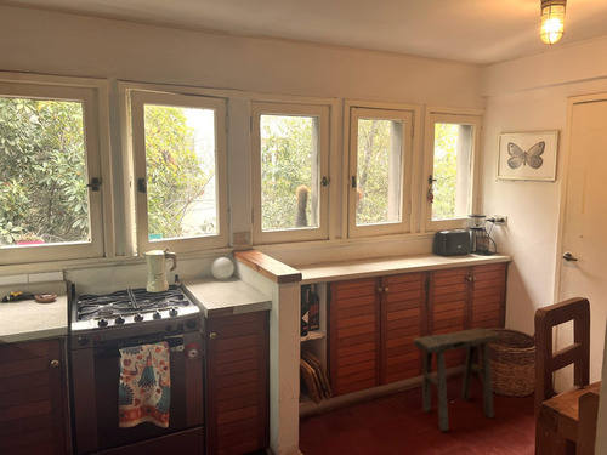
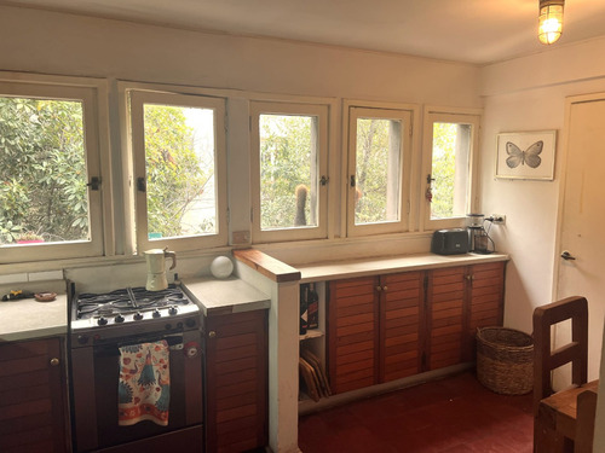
- stool (464, 375)
